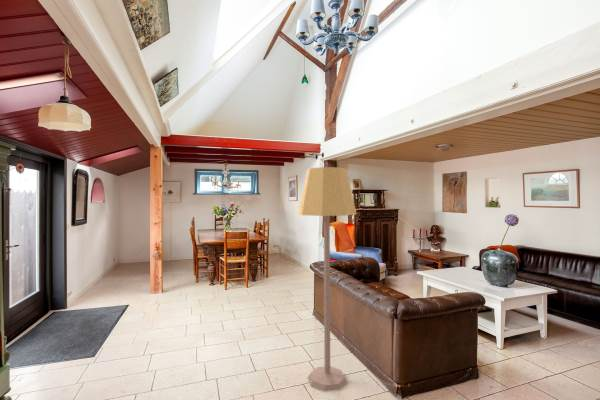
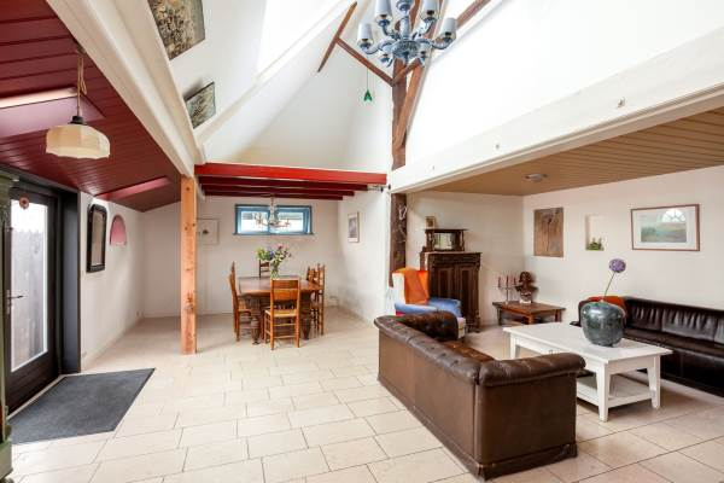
- lamp (327, 274)
